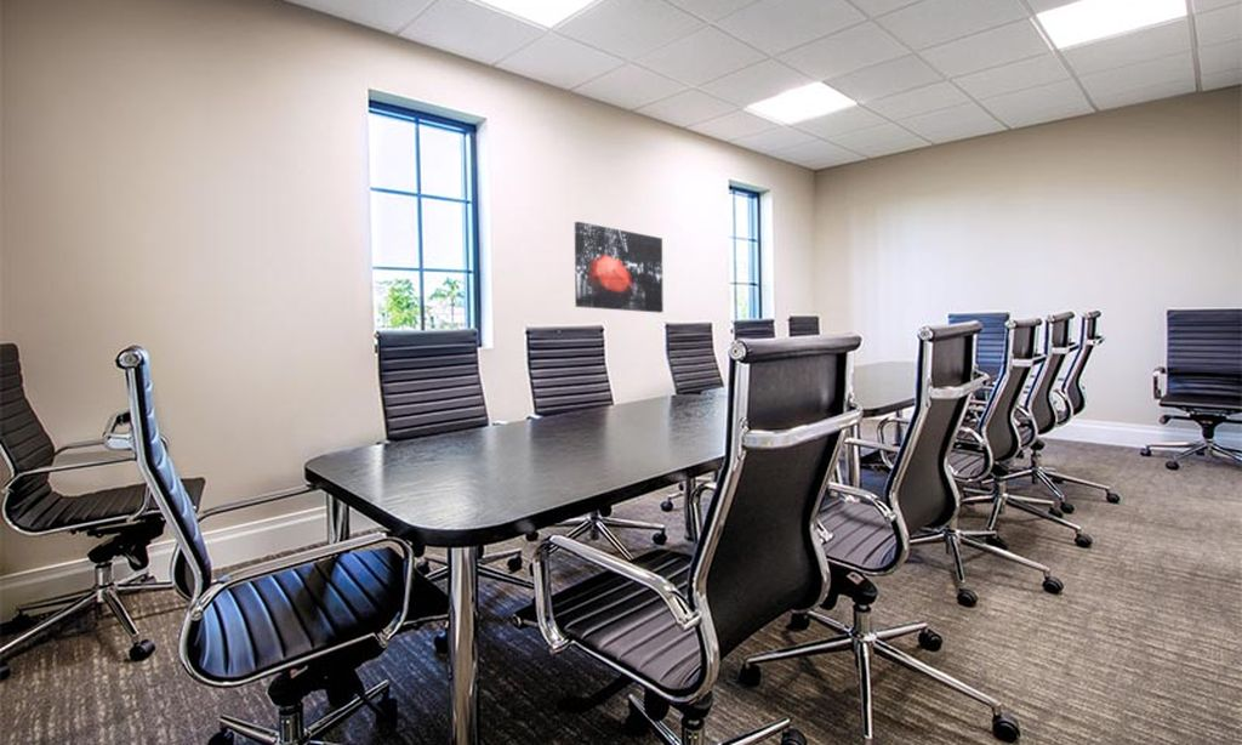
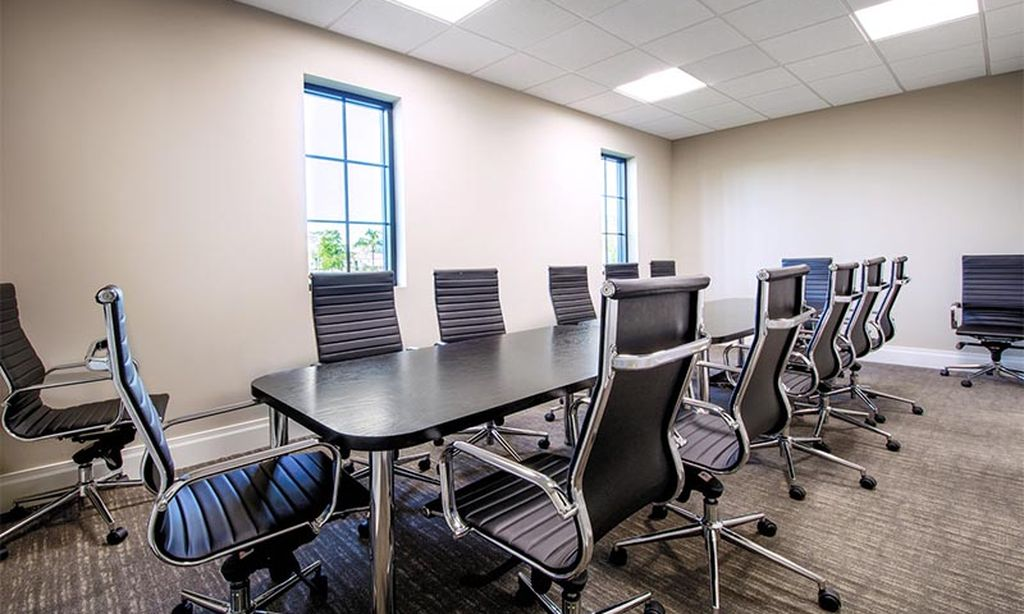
- wall art (621, 269)
